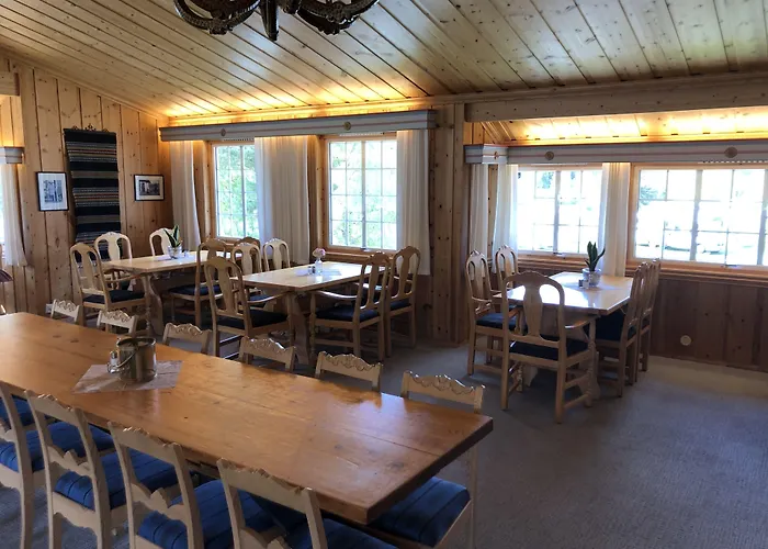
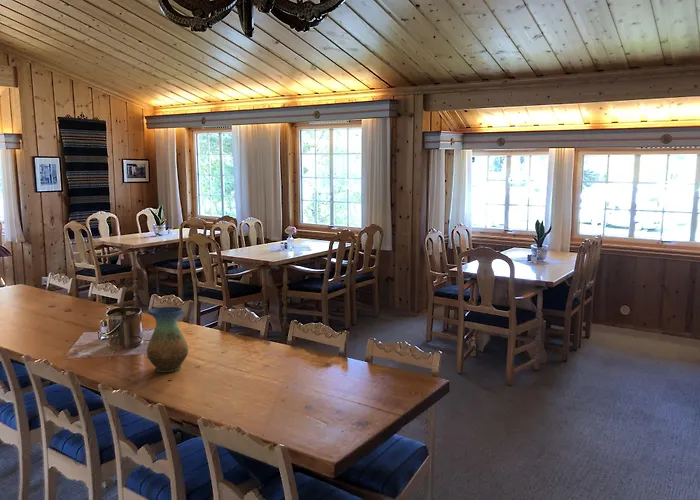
+ vase (167, 339)
